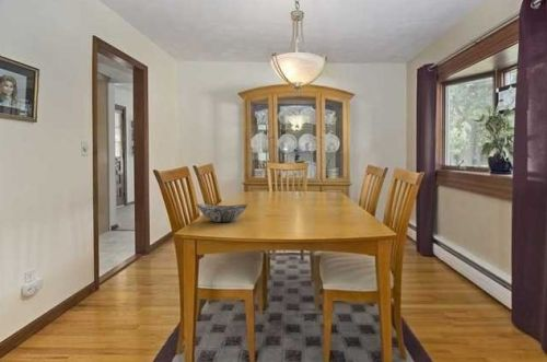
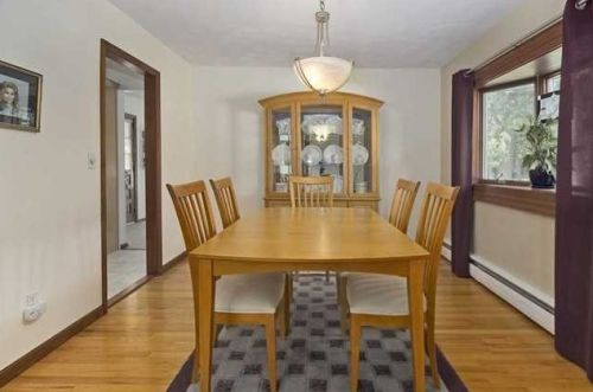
- decorative bowl (222, 212)
